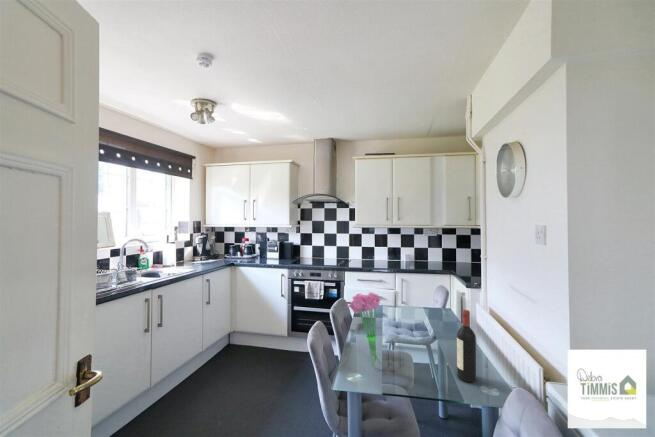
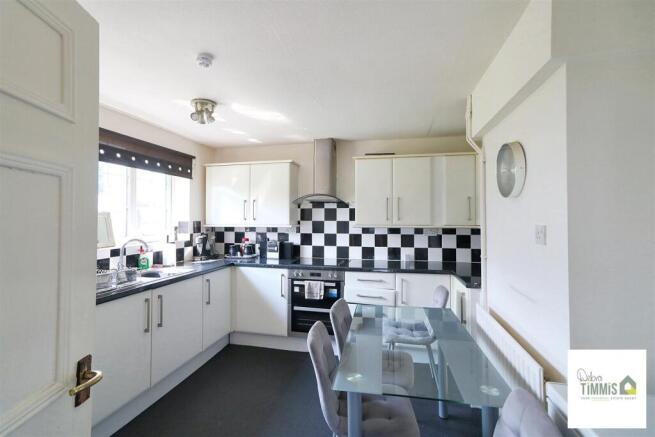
- flowers (364, 328)
- wine bottle (466, 344)
